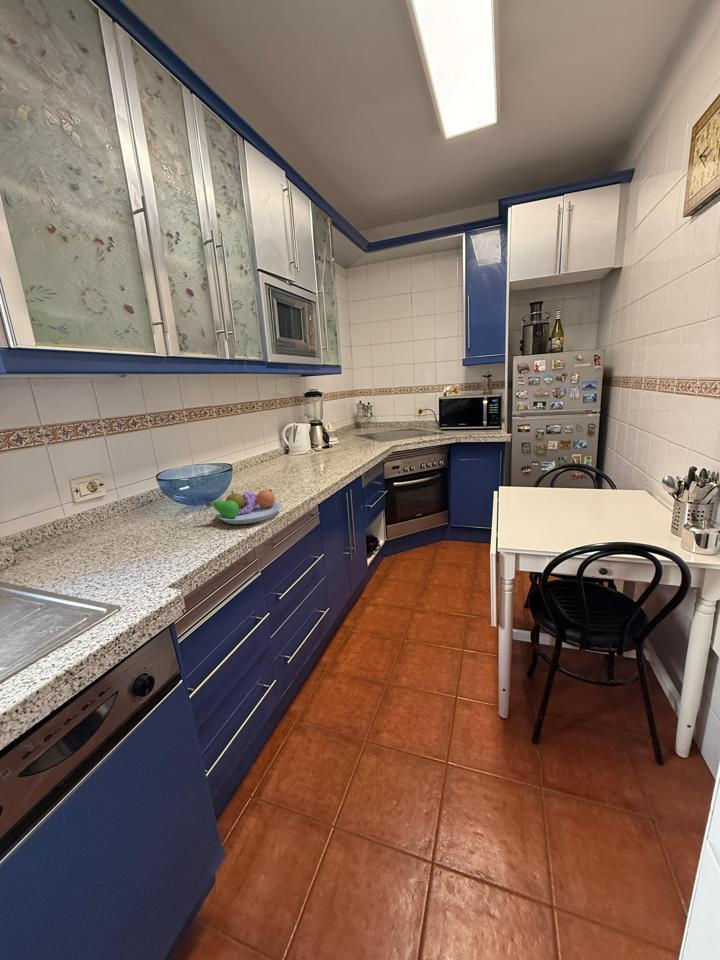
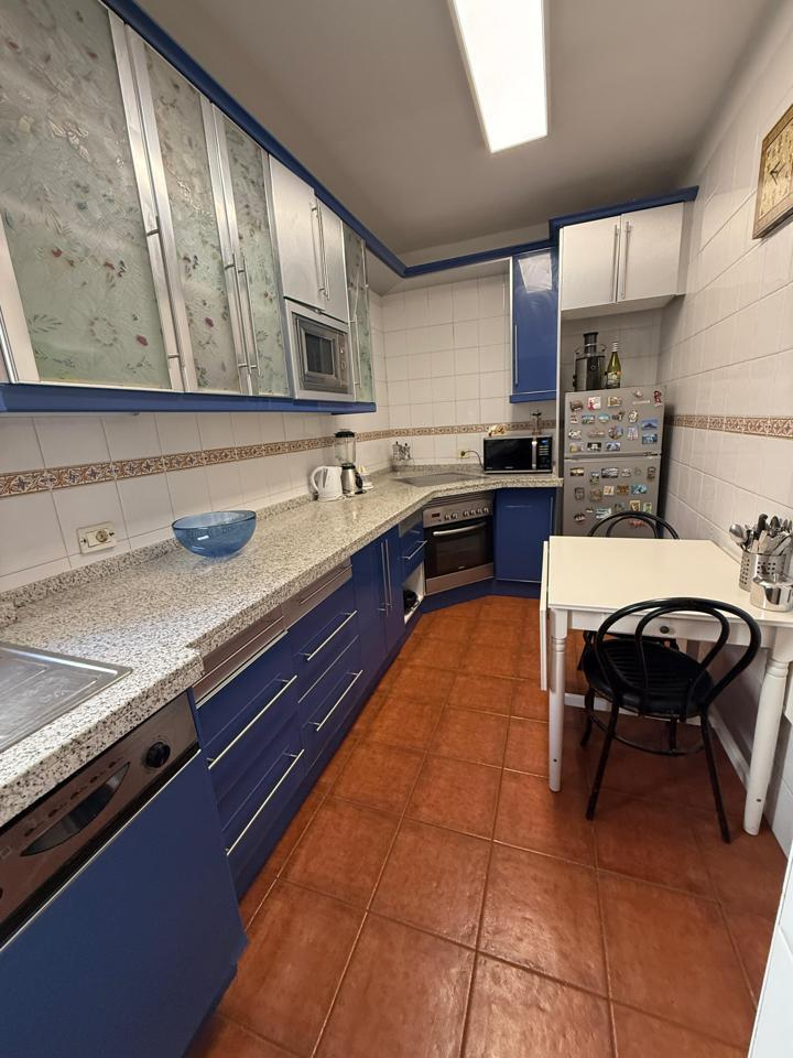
- fruit bowl (245, 503)
